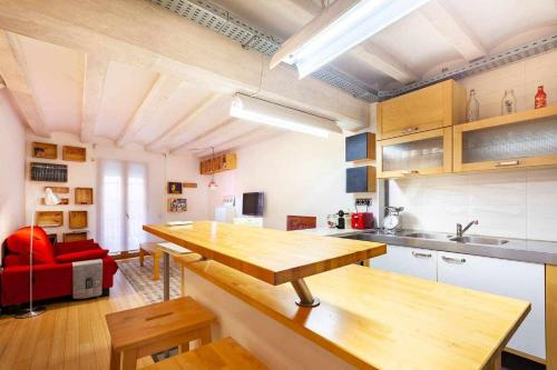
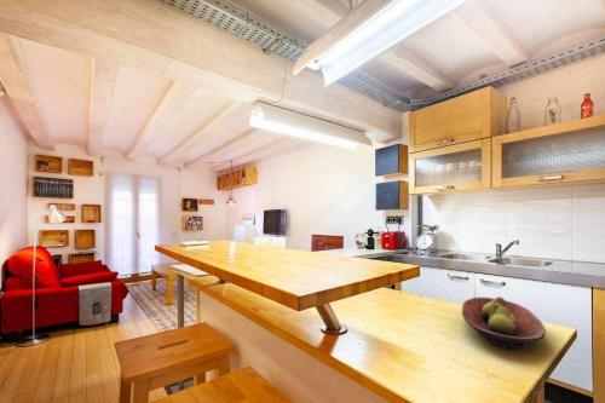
+ fruit bowl (499, 316)
